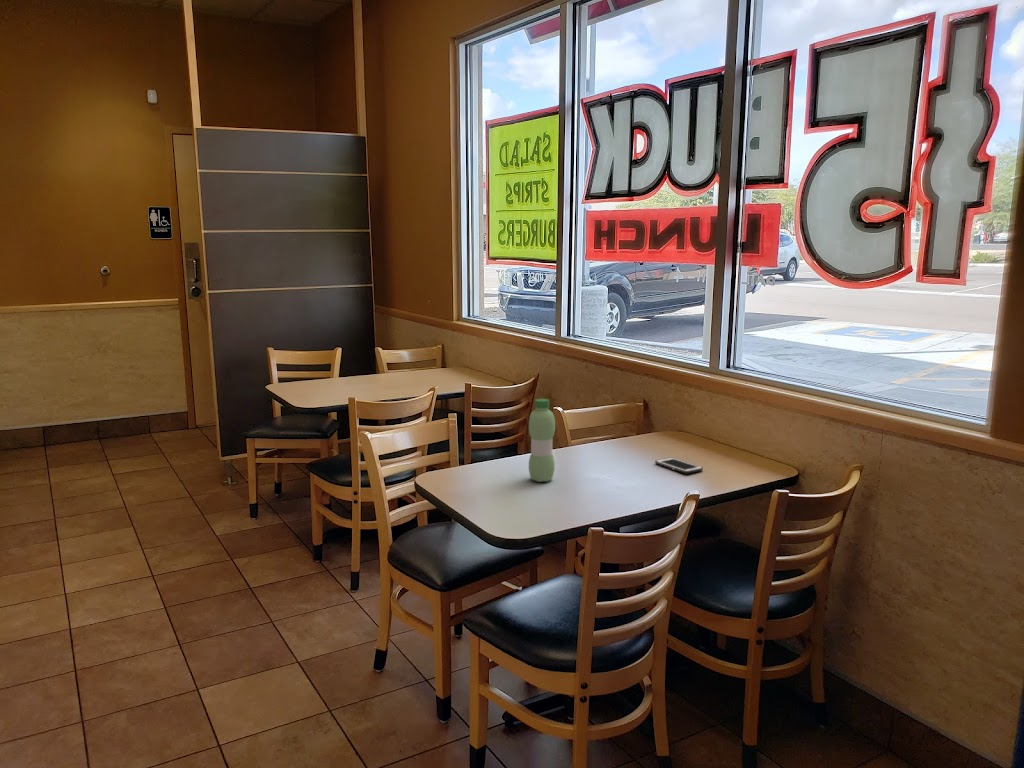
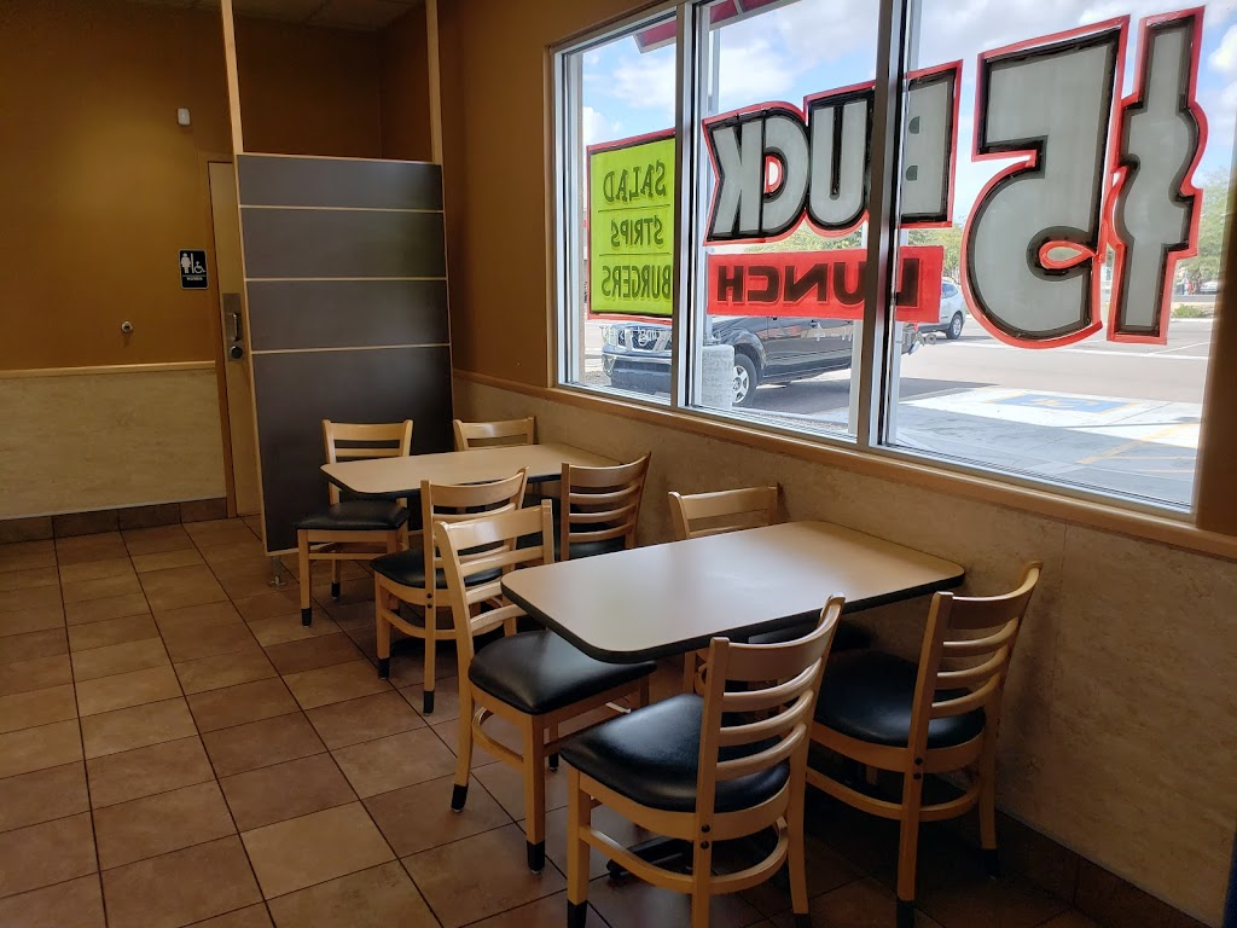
- water bottle (541, 440)
- cell phone (678, 465)
